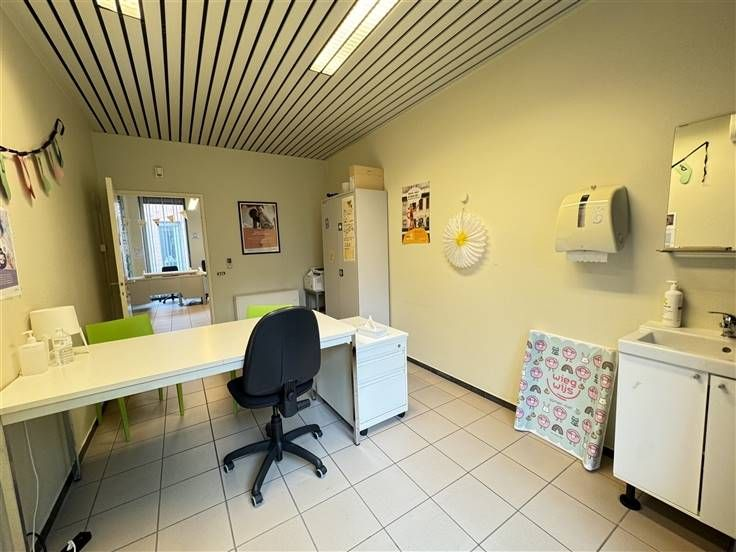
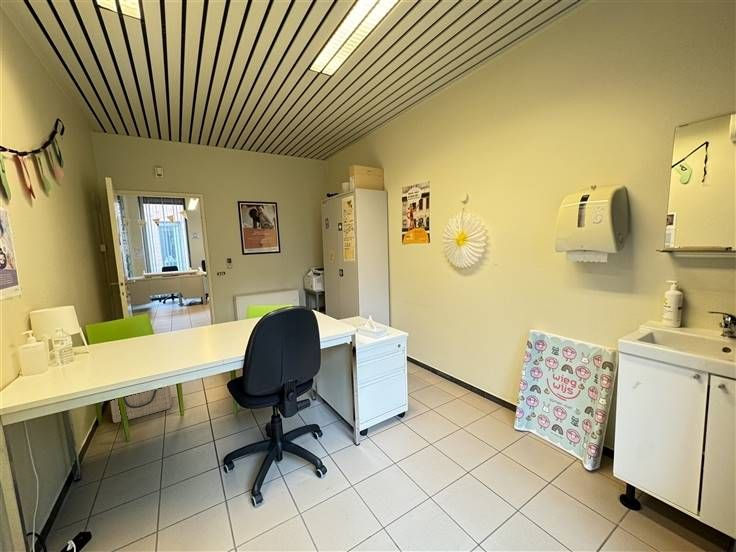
+ basket (142, 397)
